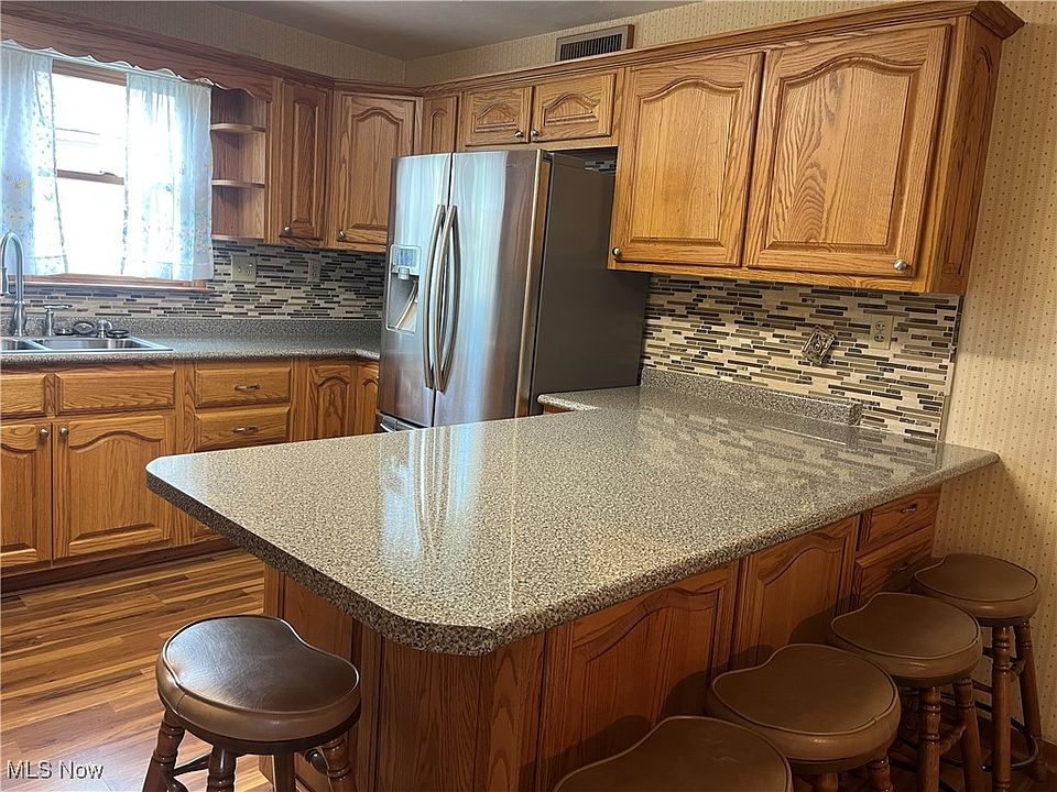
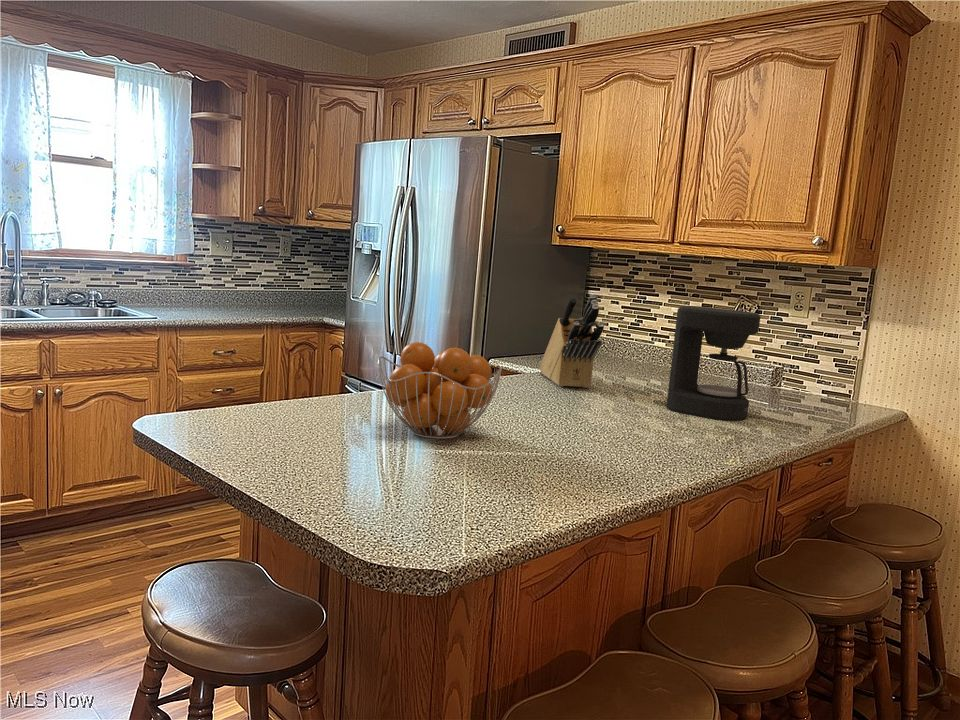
+ knife block (571, 337)
+ fruit basket (438, 389)
+ coffee maker (712, 358)
